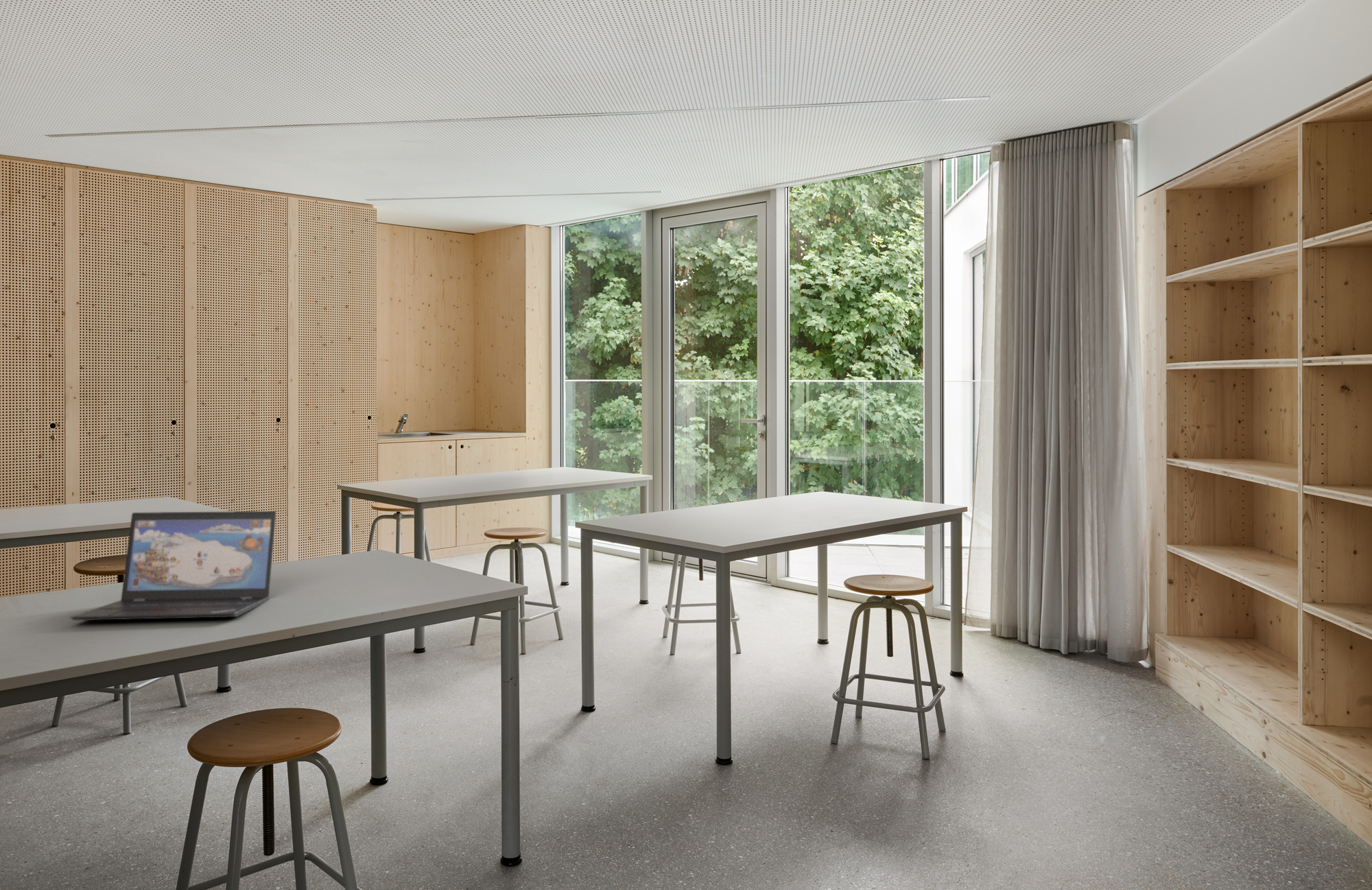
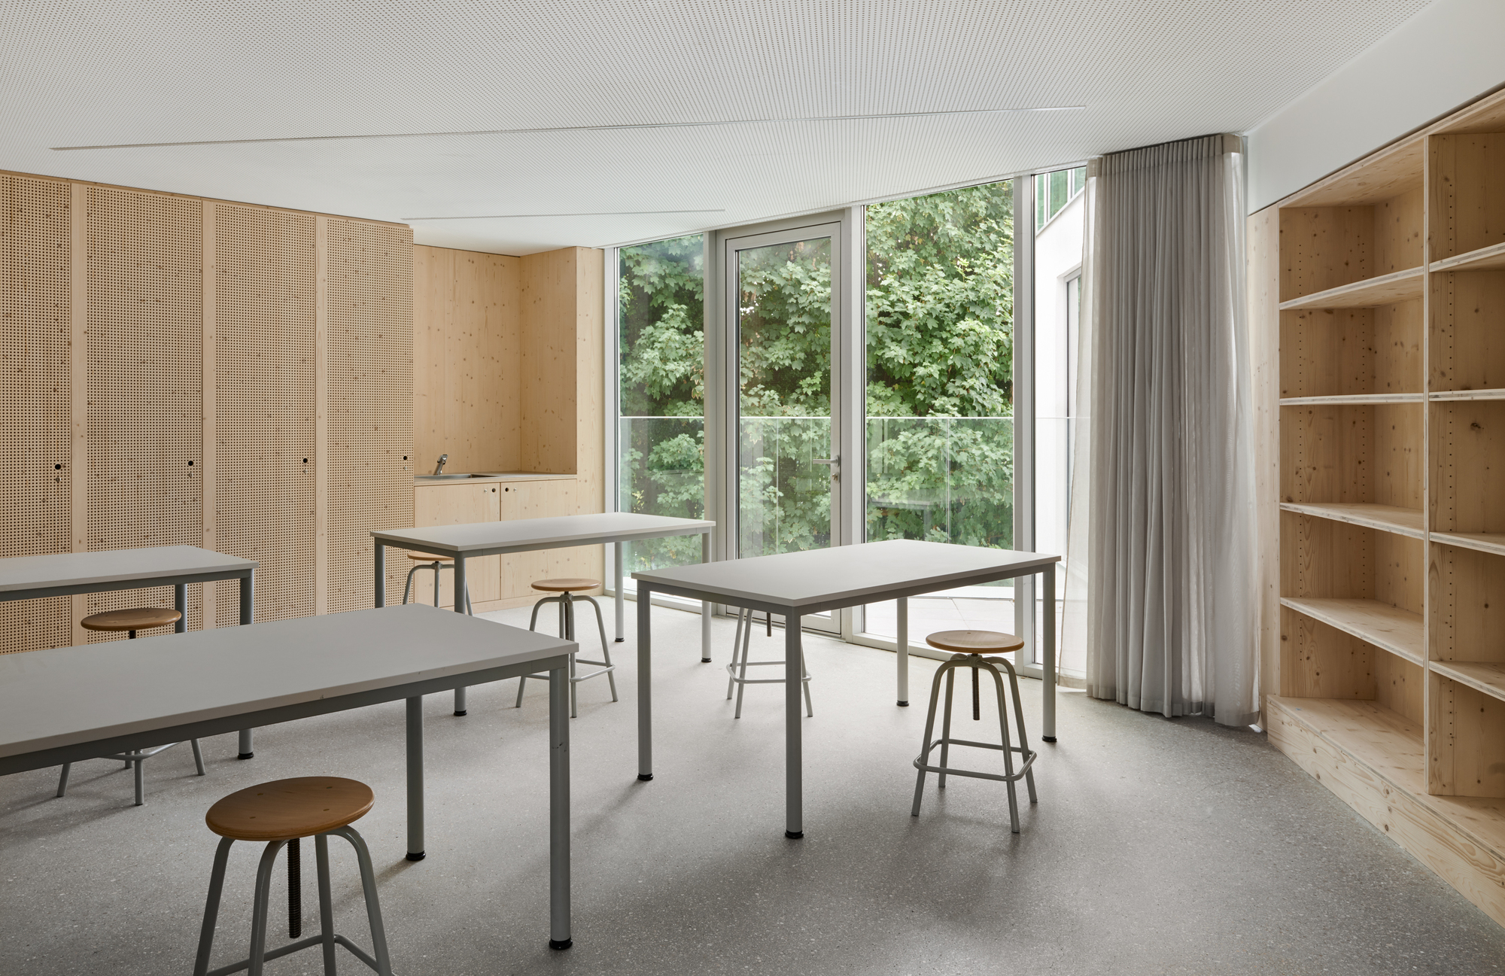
- laptop (180, 562)
